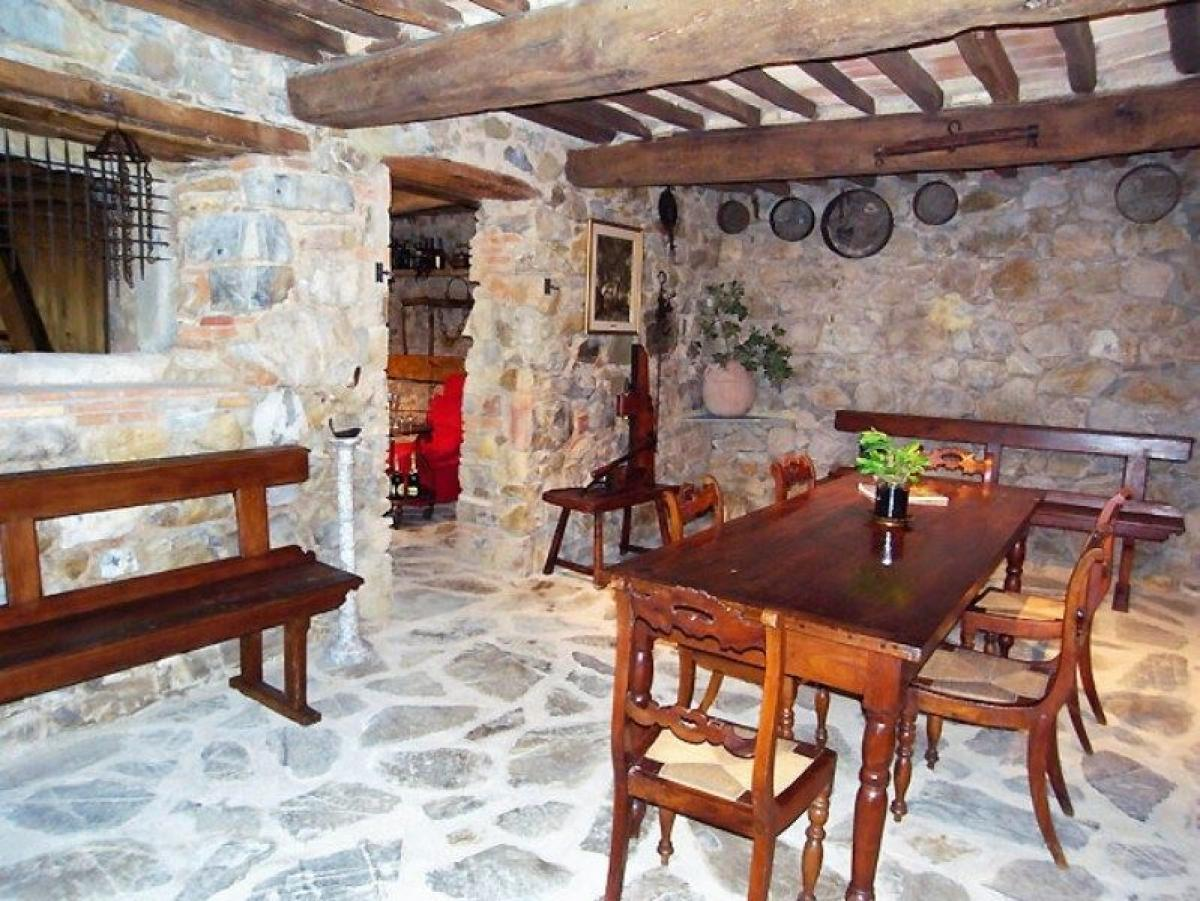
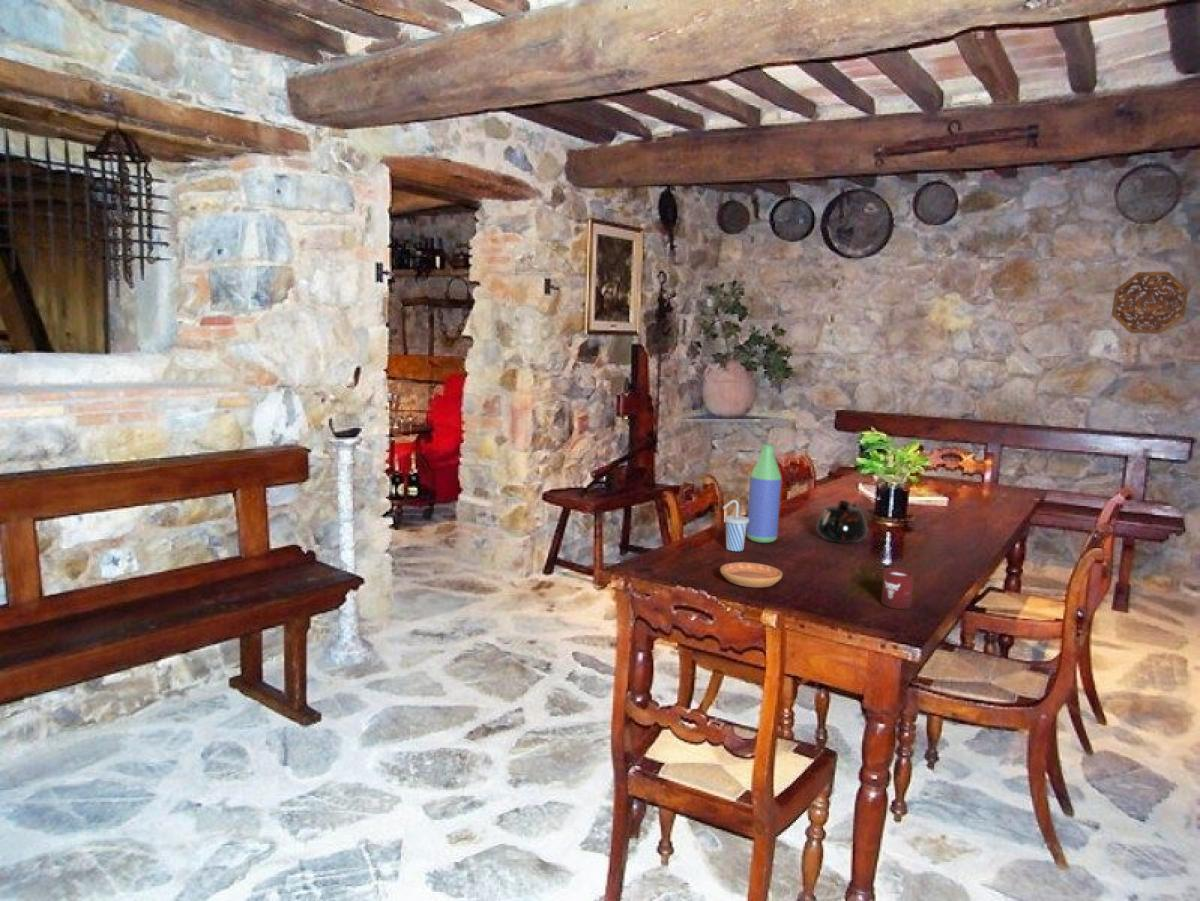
+ cup (899, 586)
+ decorative platter (1149, 302)
+ bottle (764, 493)
+ saucer (750, 575)
+ cup (735, 524)
+ teapot (843, 519)
